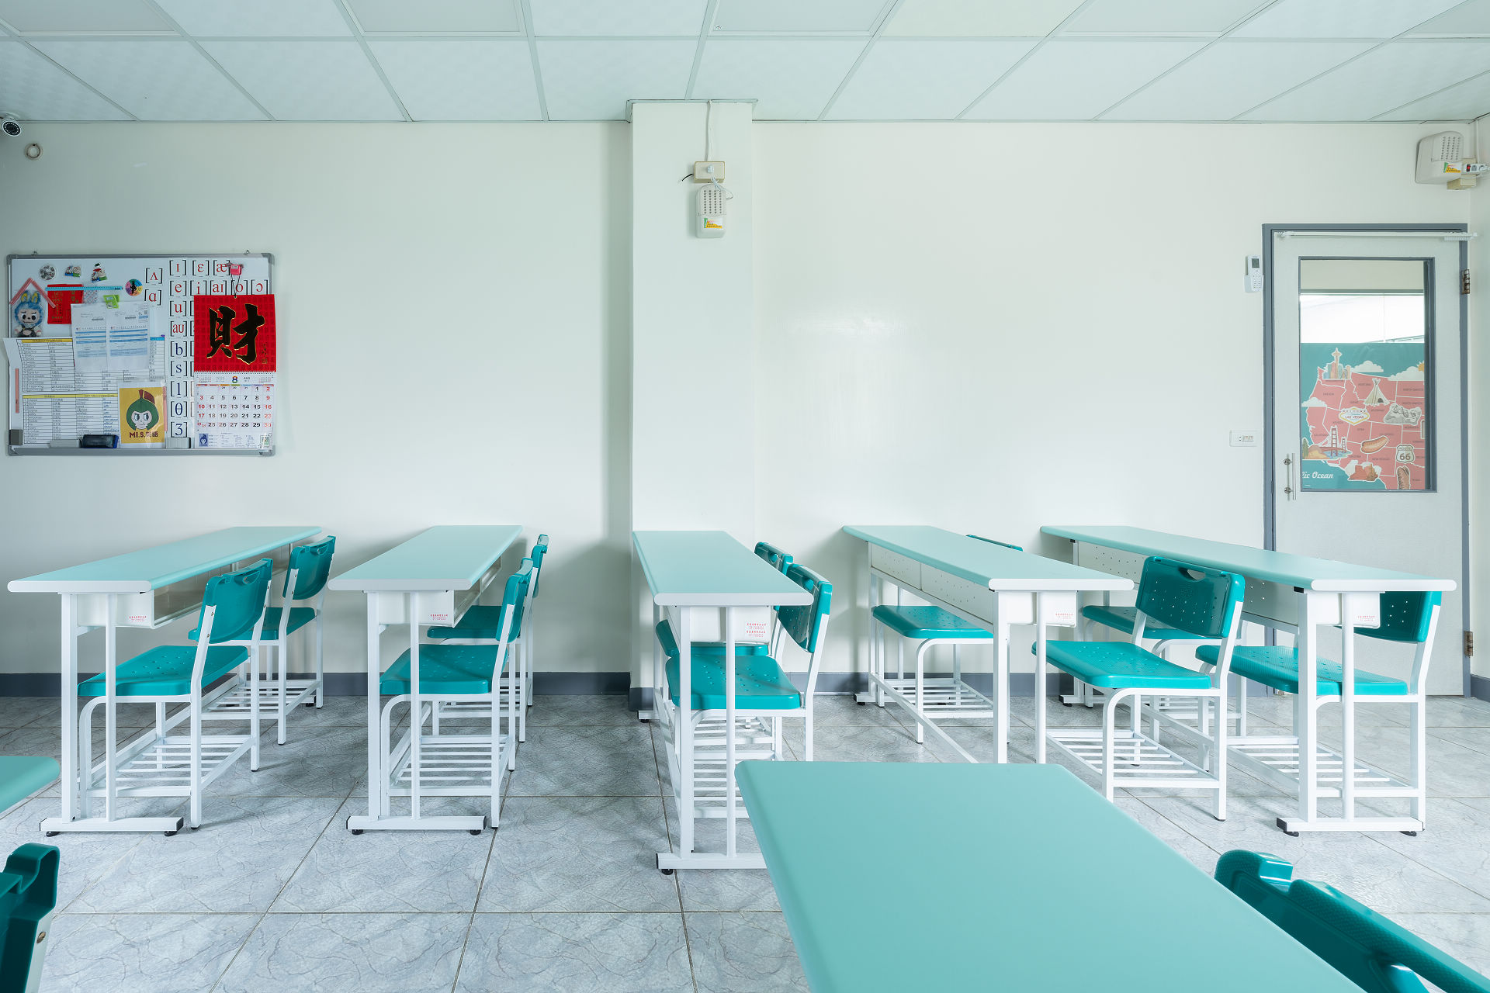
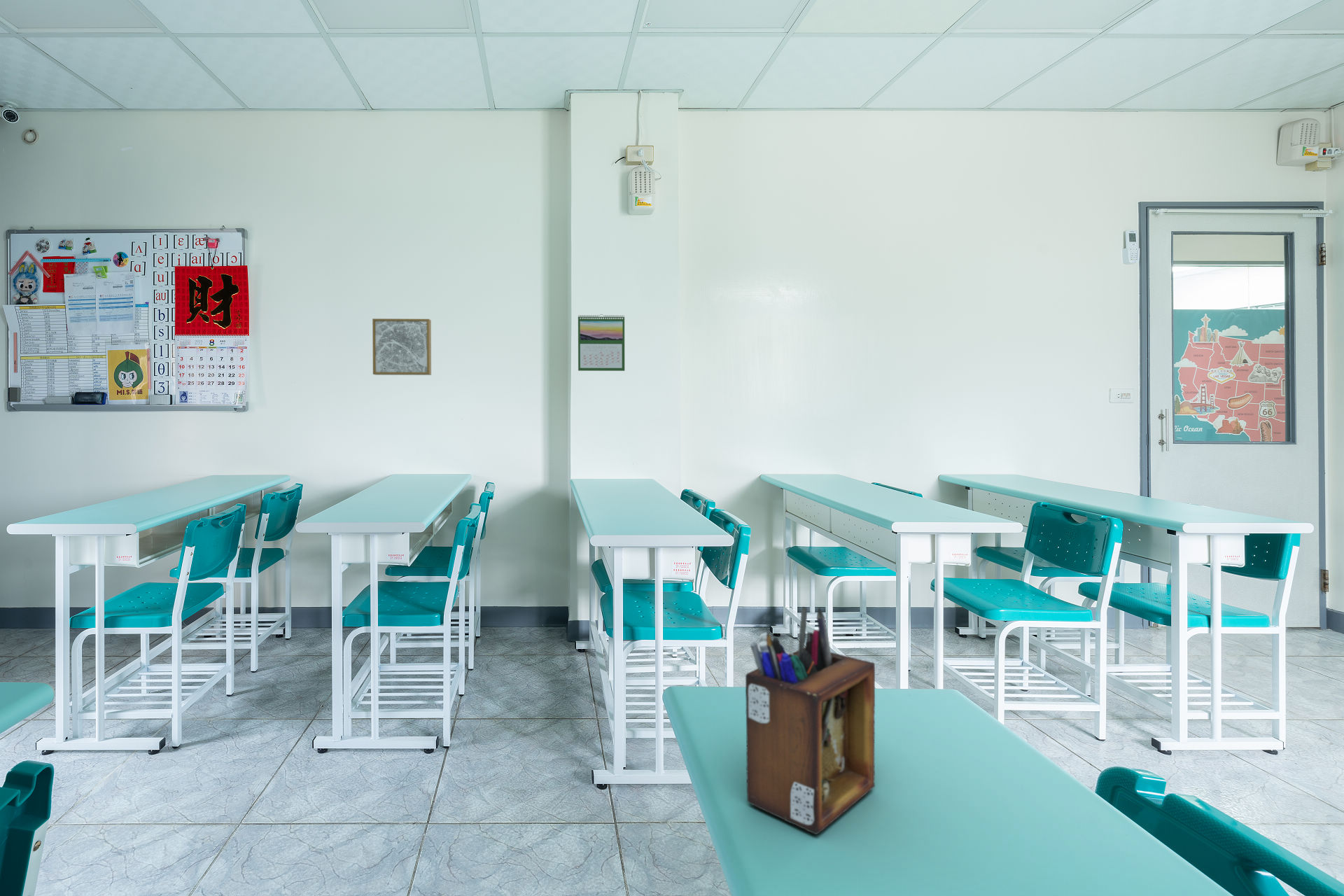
+ wall art (402, 346)
+ desk organizer (811, 707)
+ calendar (601, 342)
